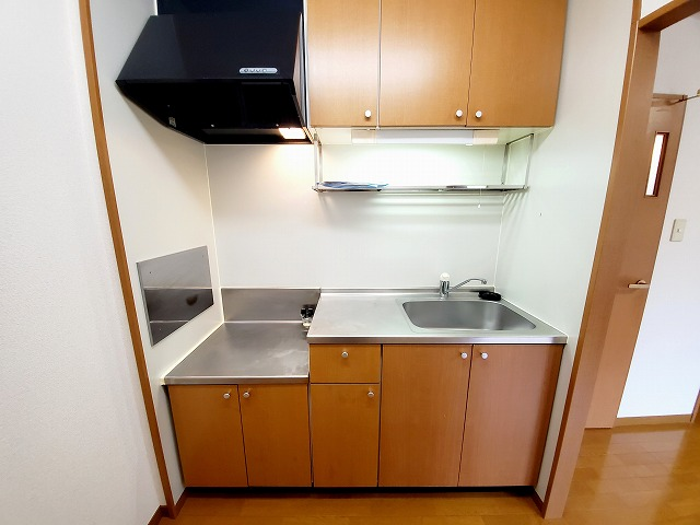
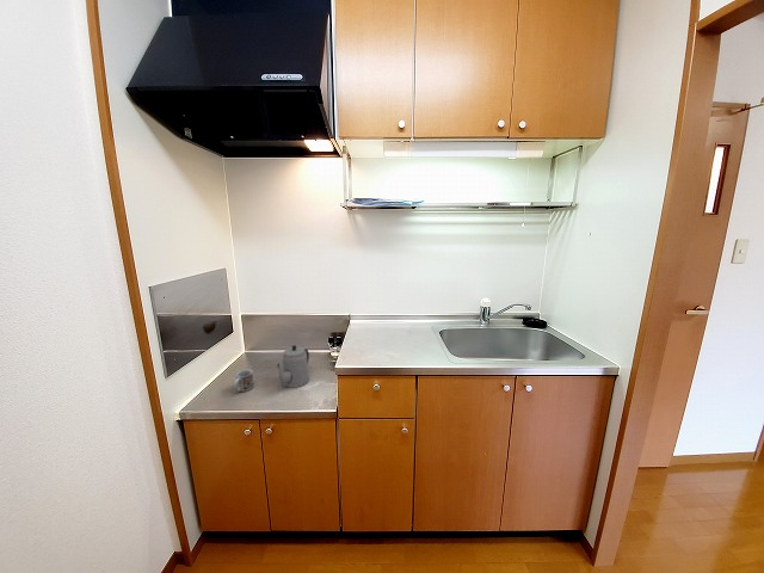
+ teapot (294, 364)
+ cup (242, 381)
